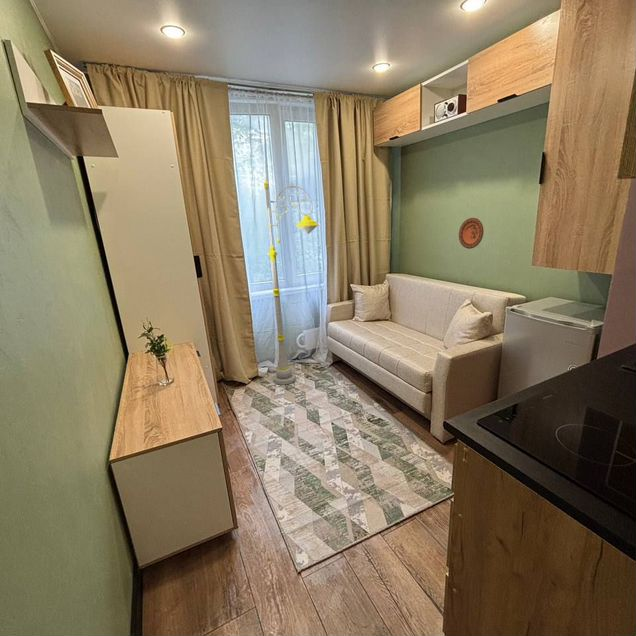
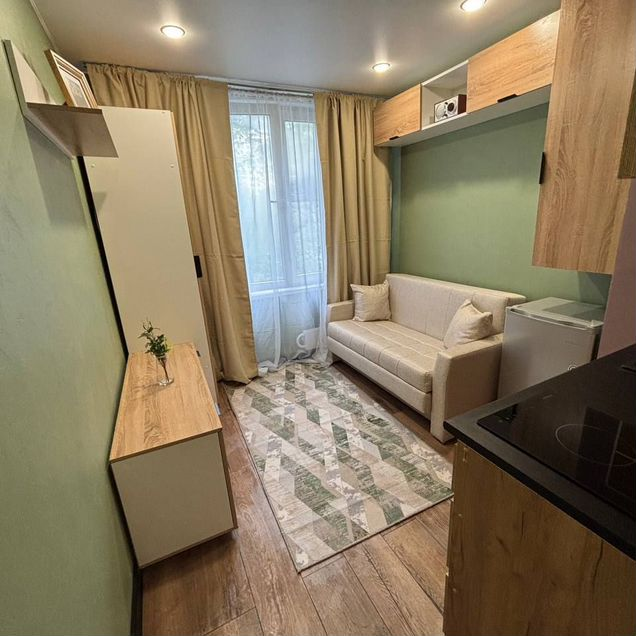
- floor lamp (279, 289)
- decorative plate (471, 233)
